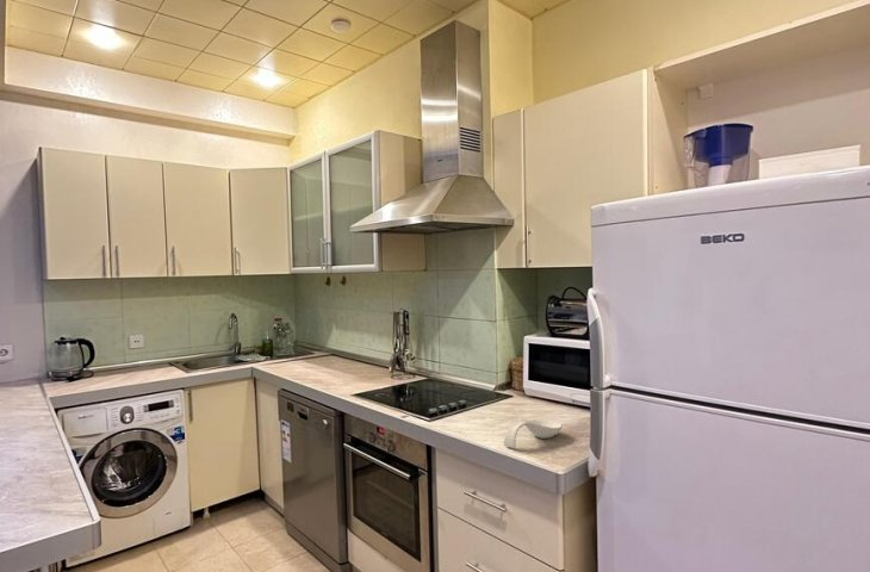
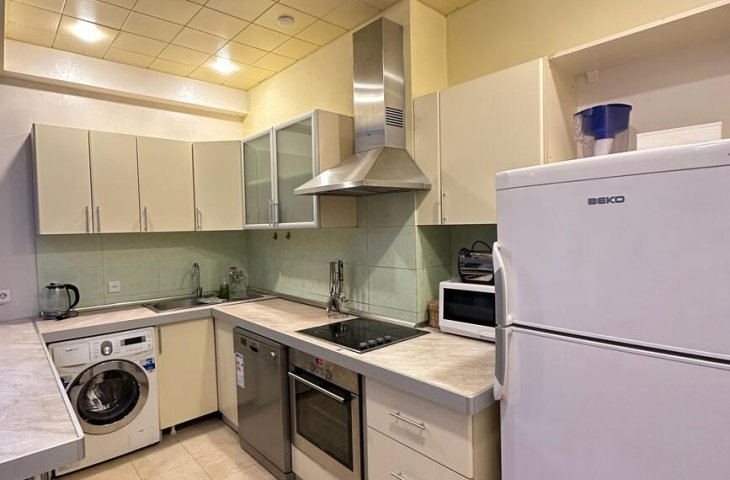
- spoon rest (533, 428)
